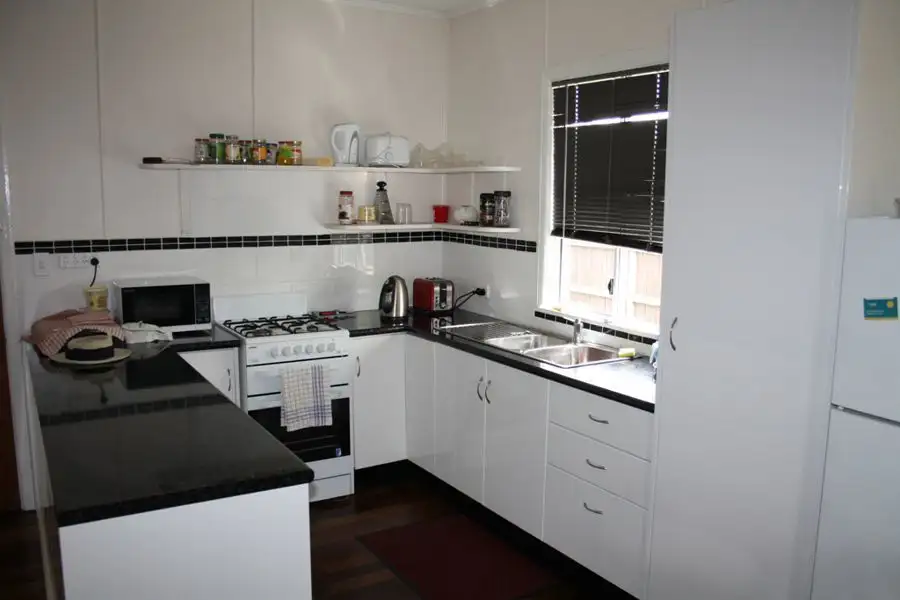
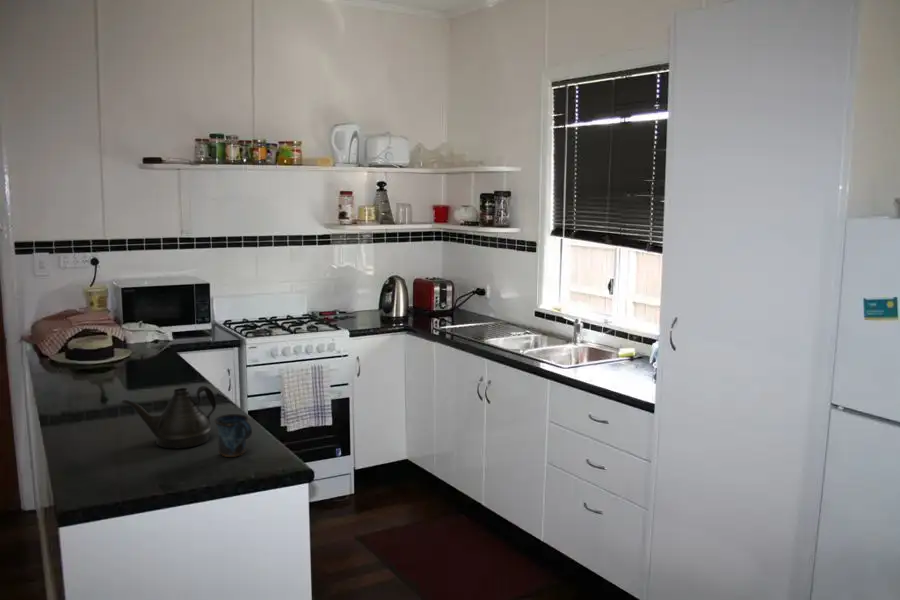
+ teapot (170, 416)
+ mug (232, 437)
